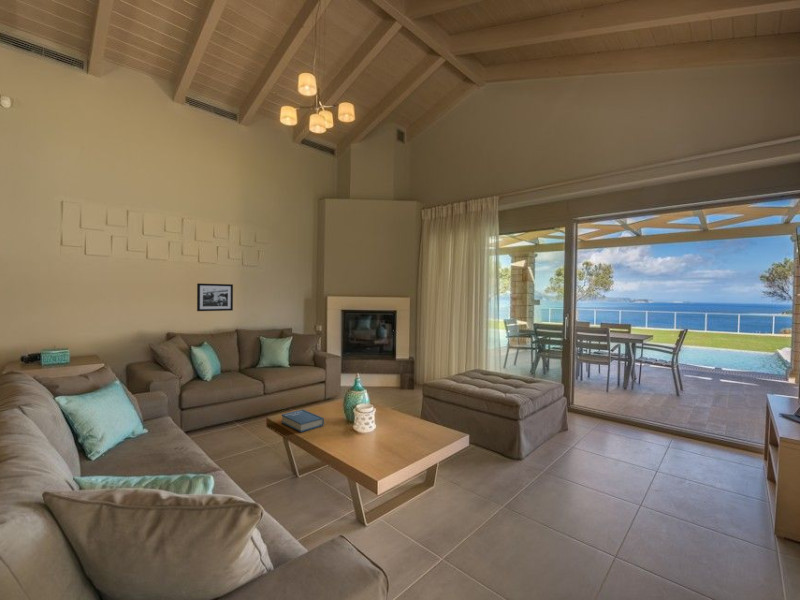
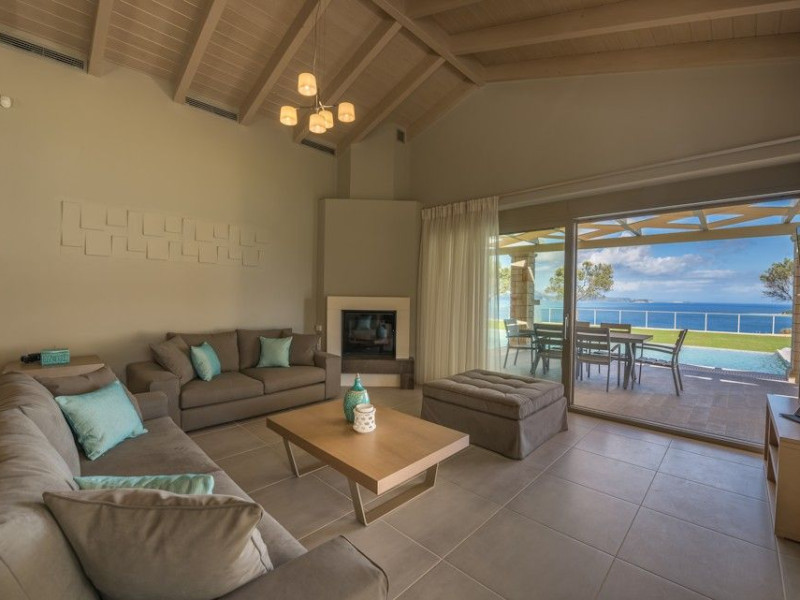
- picture frame (215, 297)
- book (302, 419)
